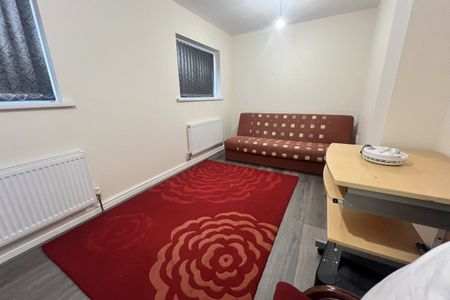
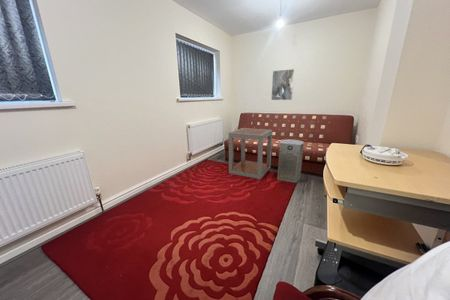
+ side table (244, 151)
+ fan (290, 159)
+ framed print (282, 85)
